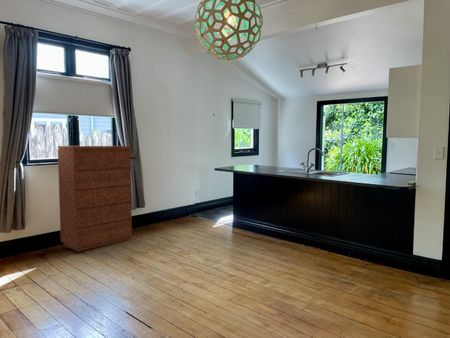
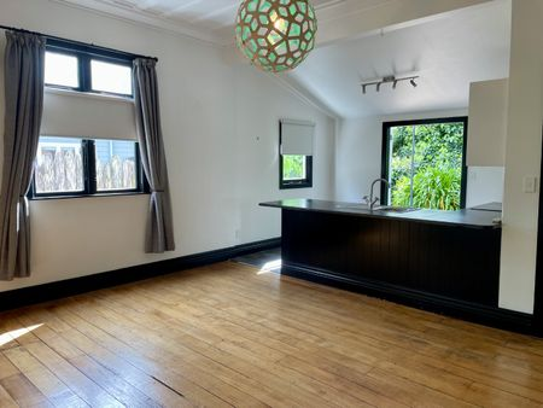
- dresser (96, 194)
